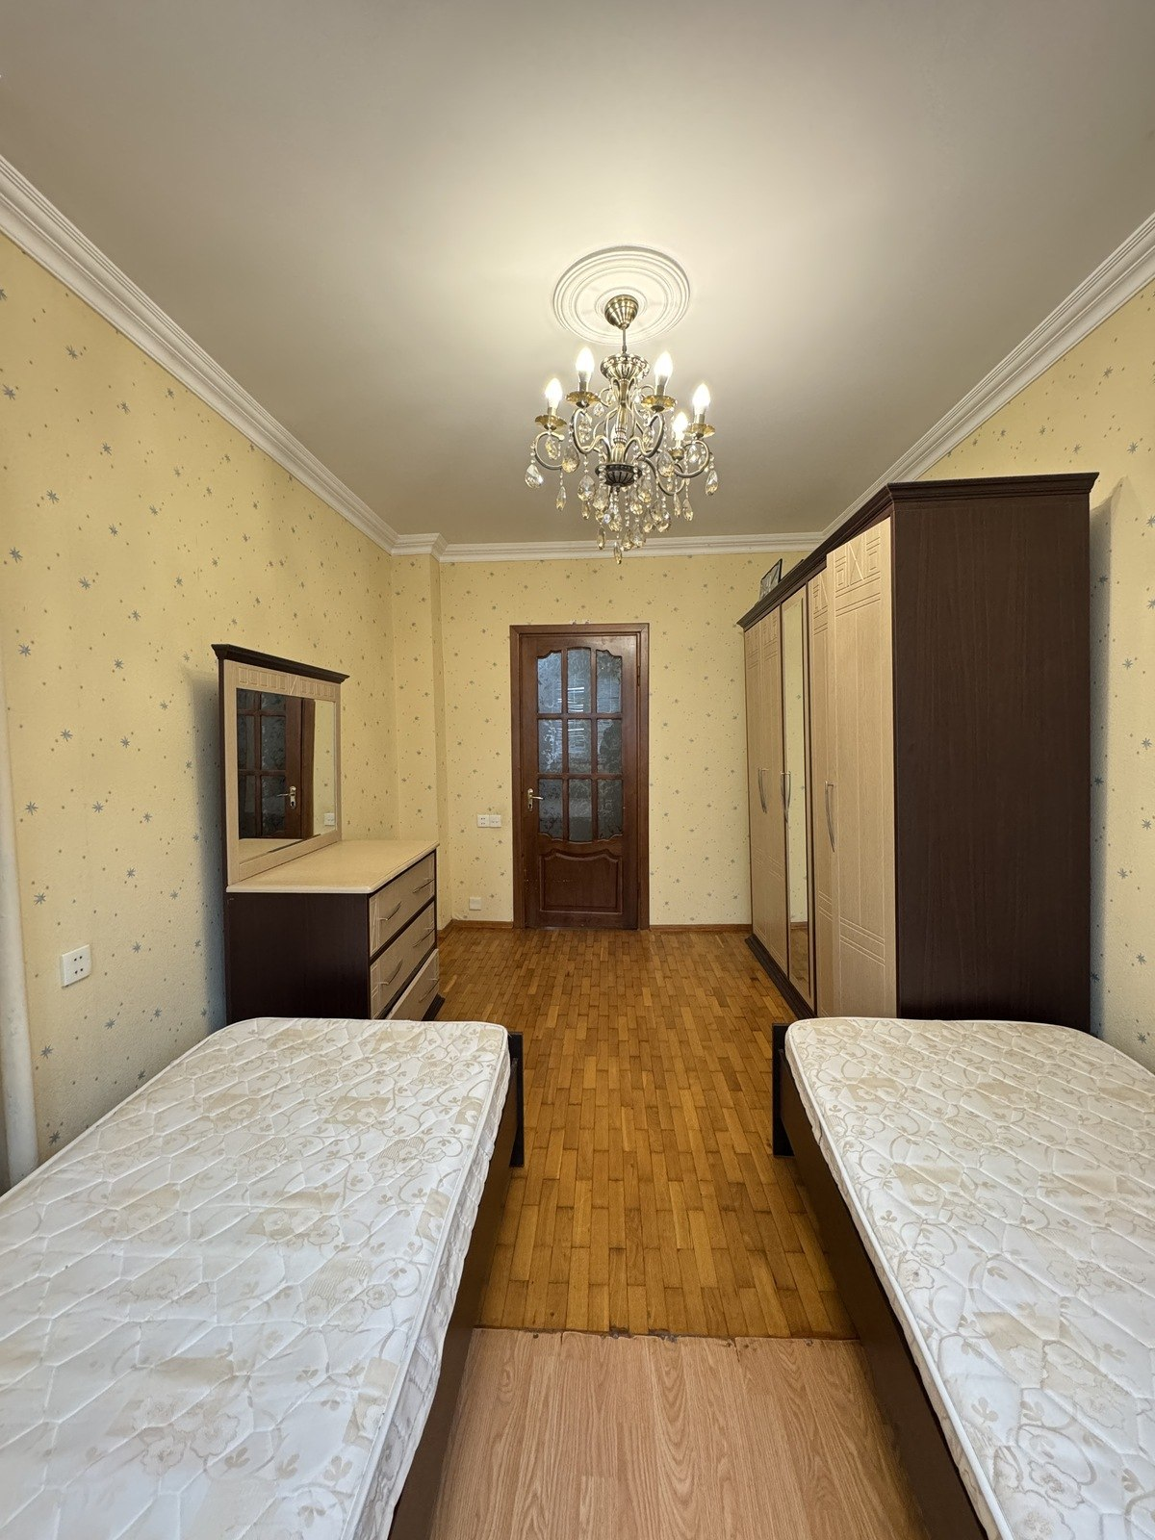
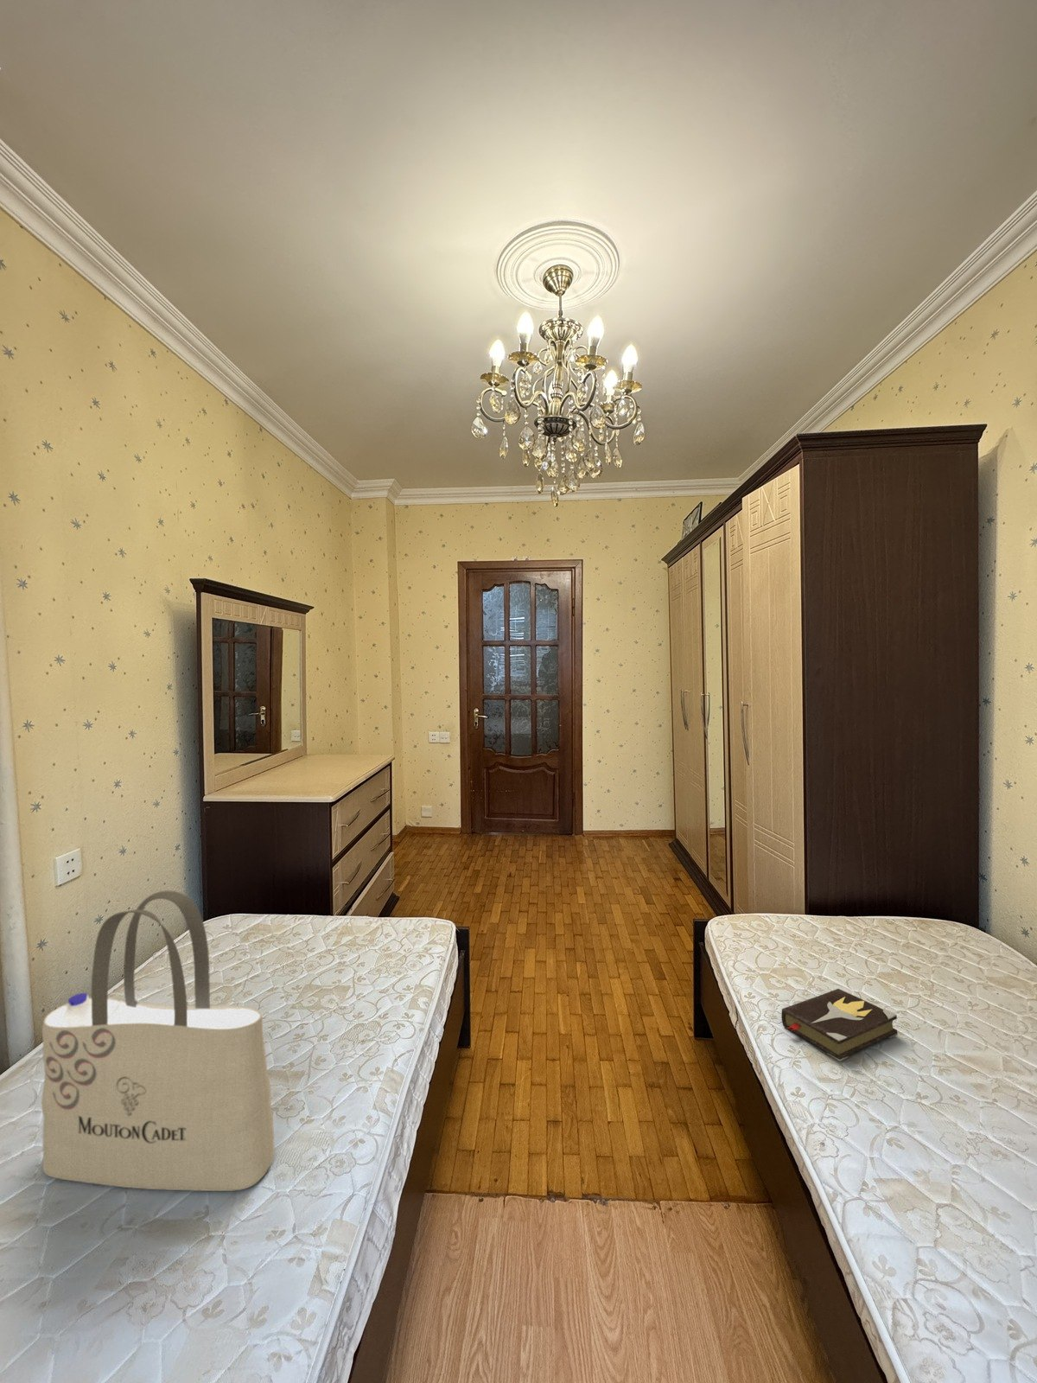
+ hardback book (839, 1019)
+ tote bag (156, 1032)
